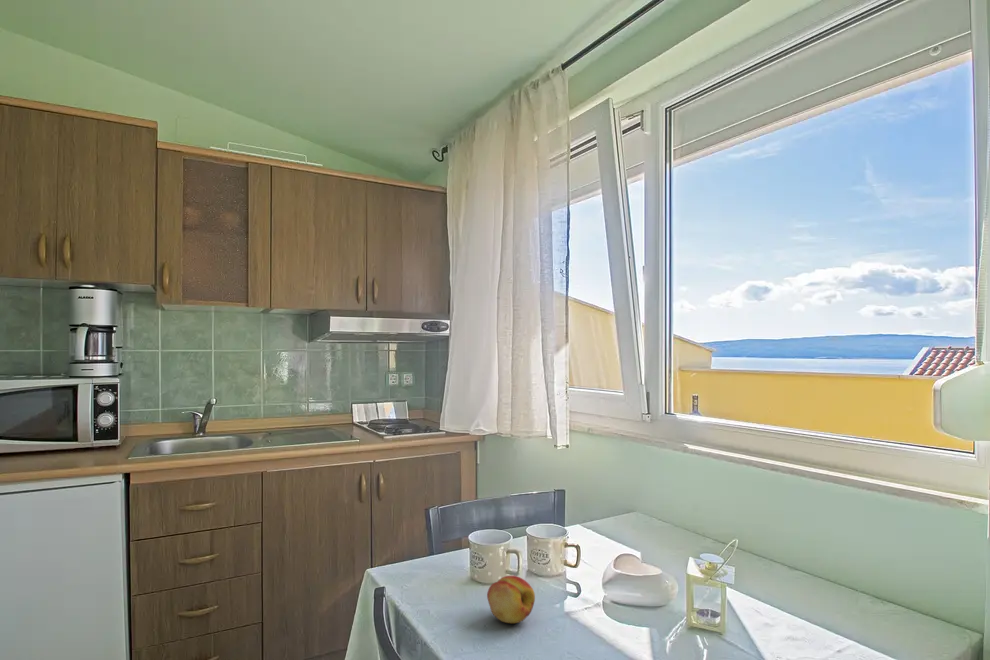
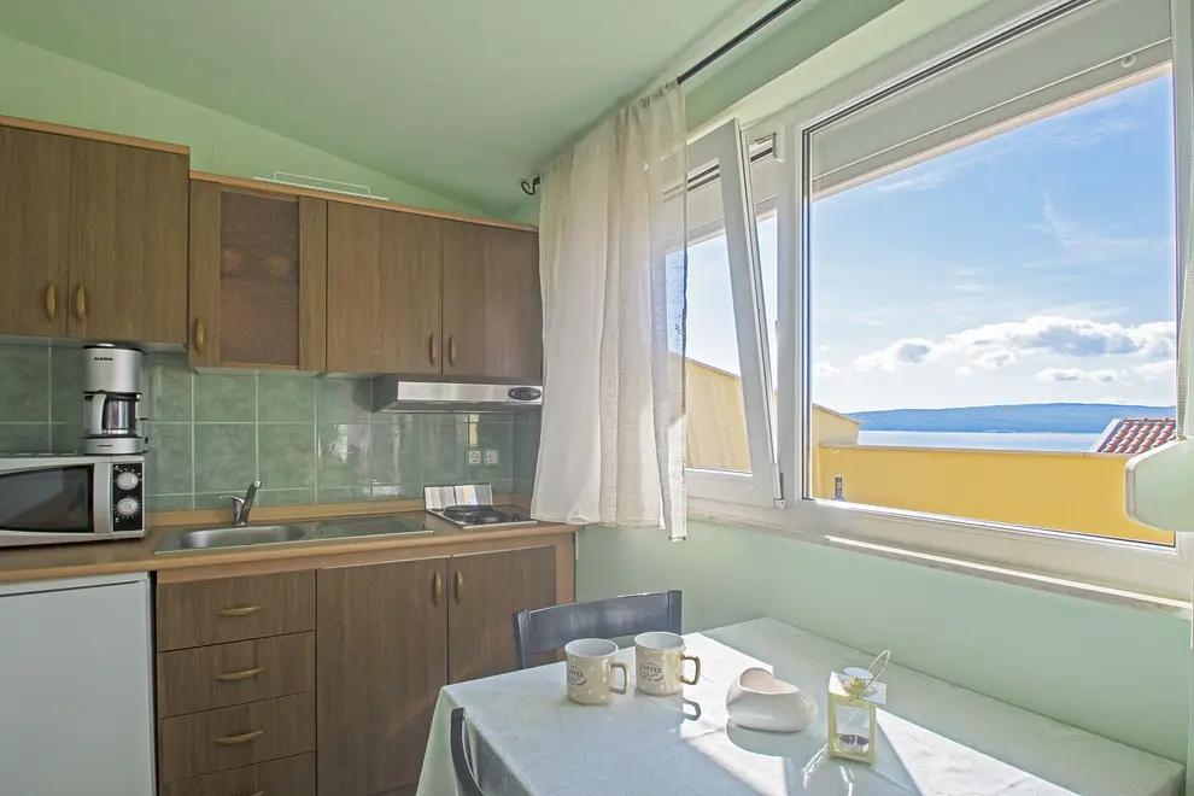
- fruit (511, 597)
